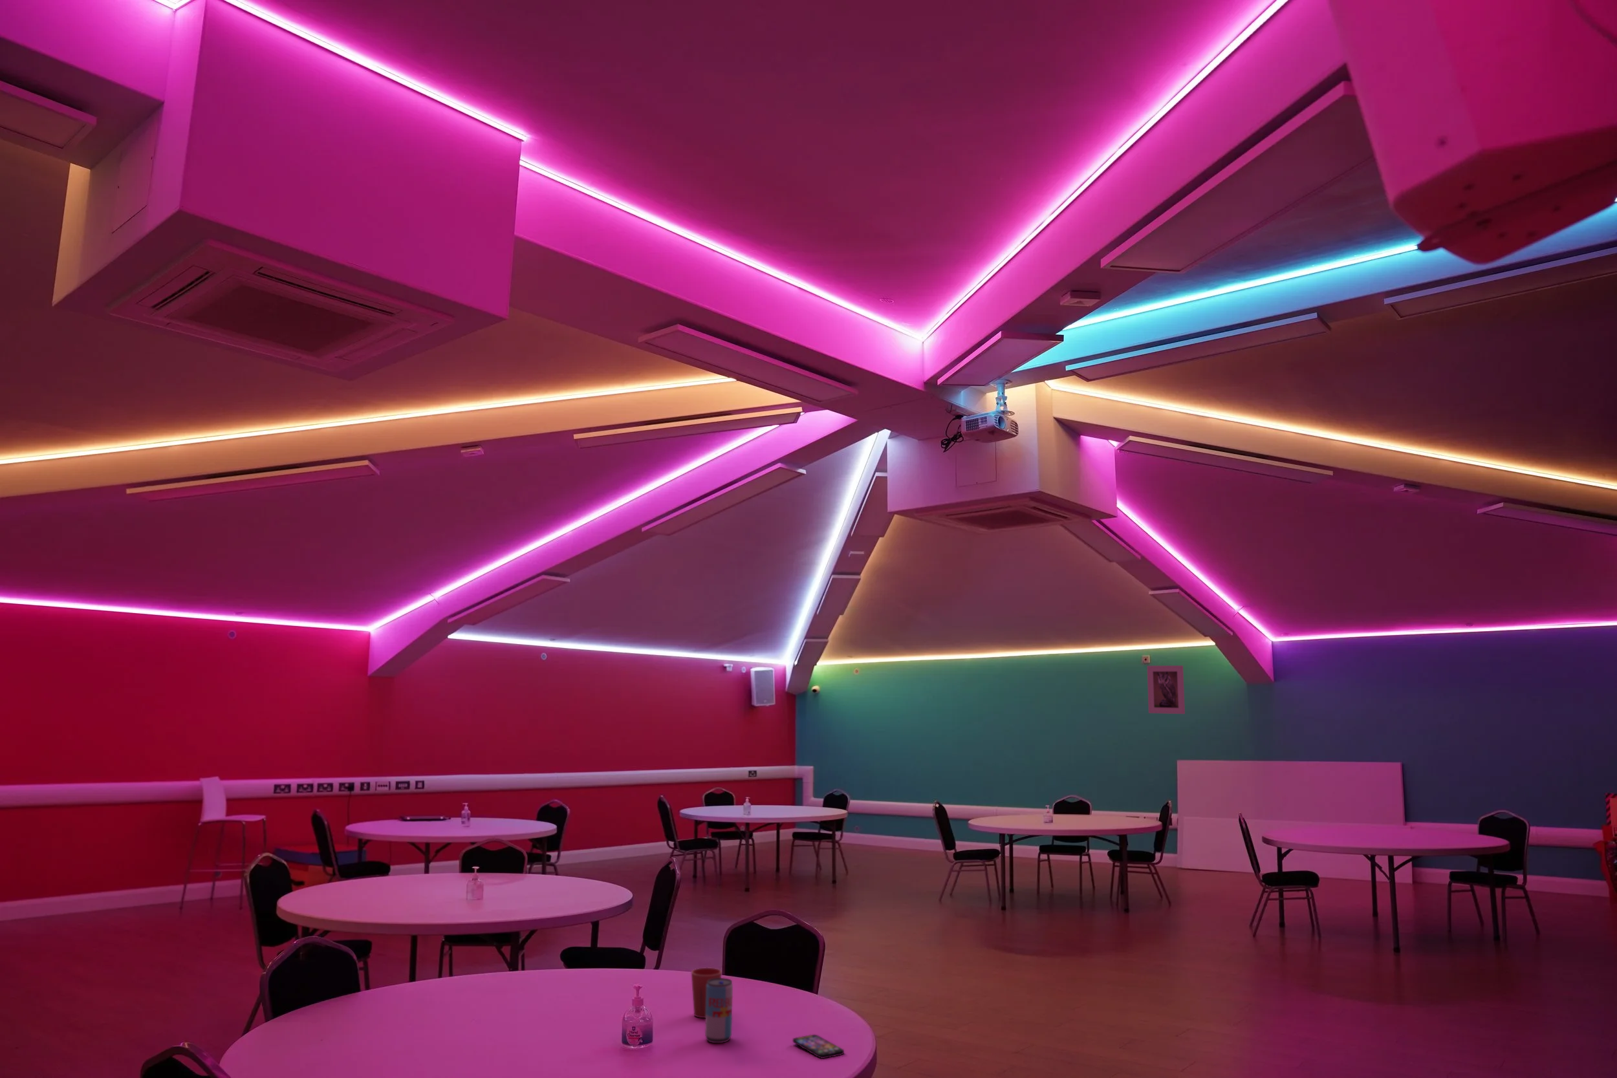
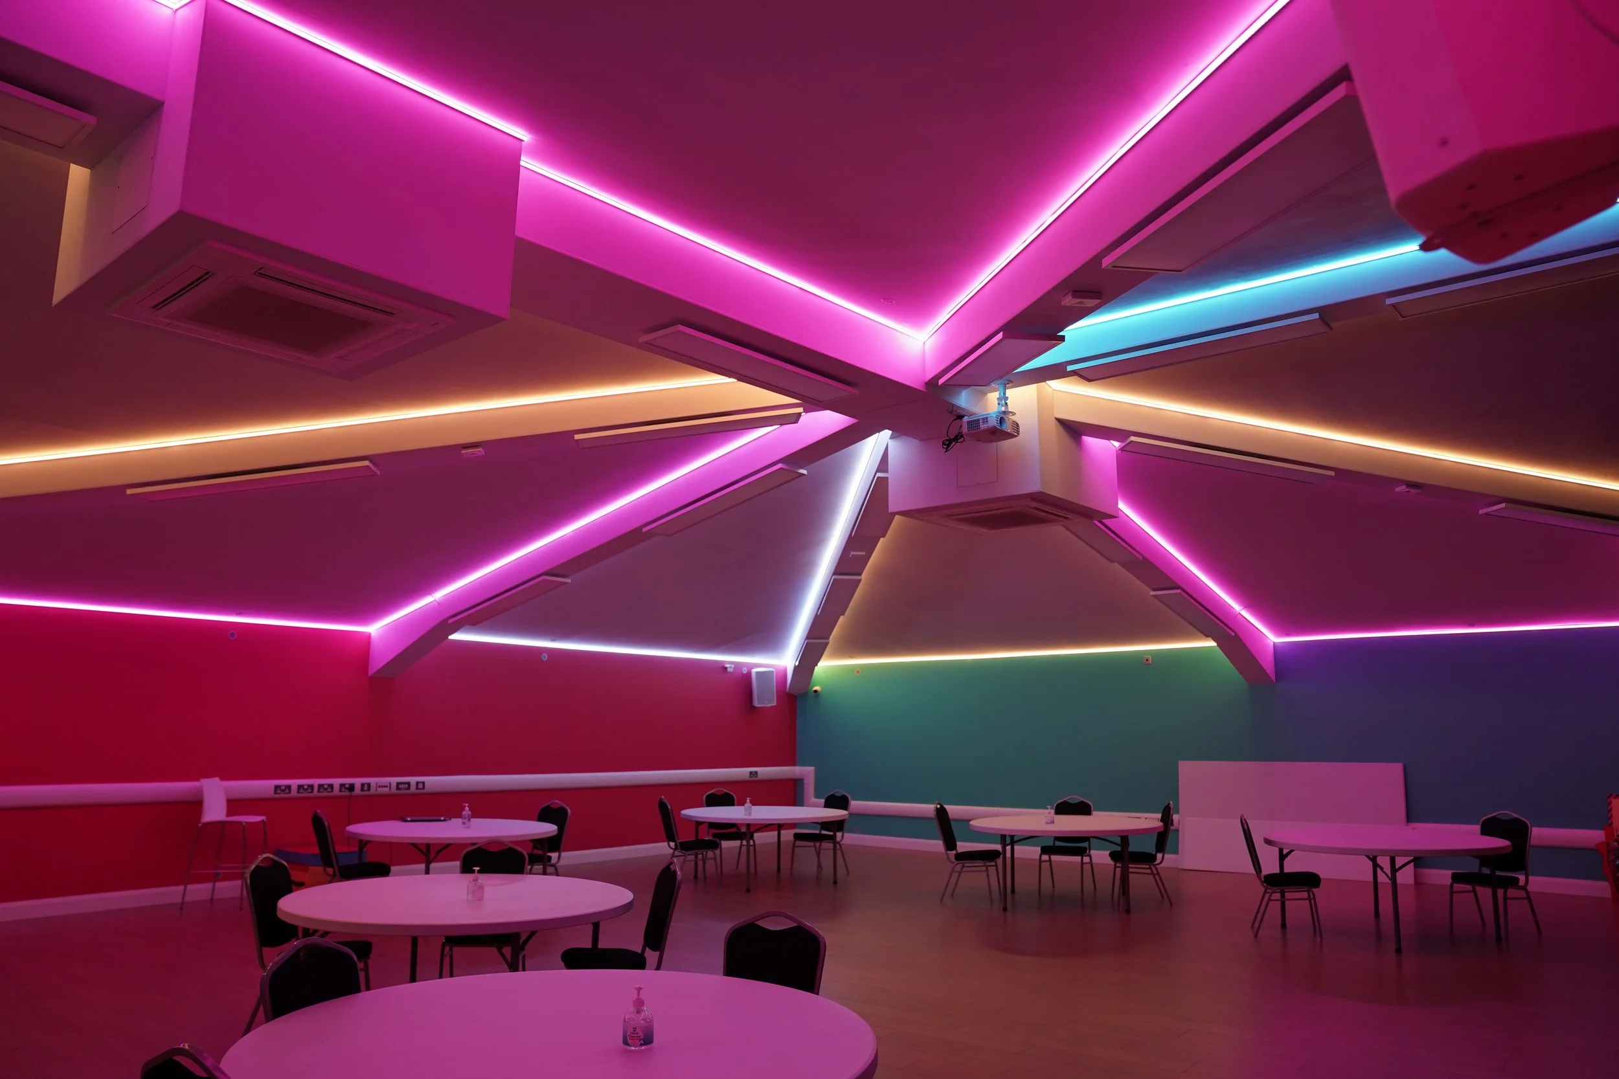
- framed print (1166, 689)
- beverage can (718, 1009)
- smartphone (818, 1046)
- cup (706, 993)
